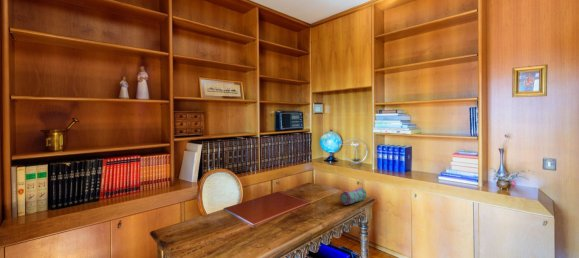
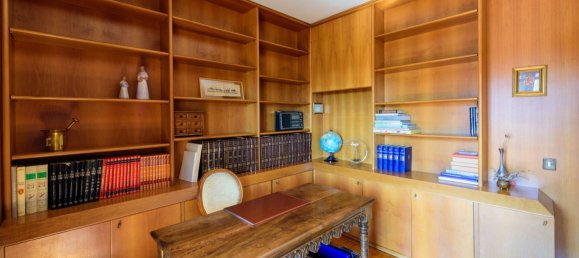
- pencil case (353, 195)
